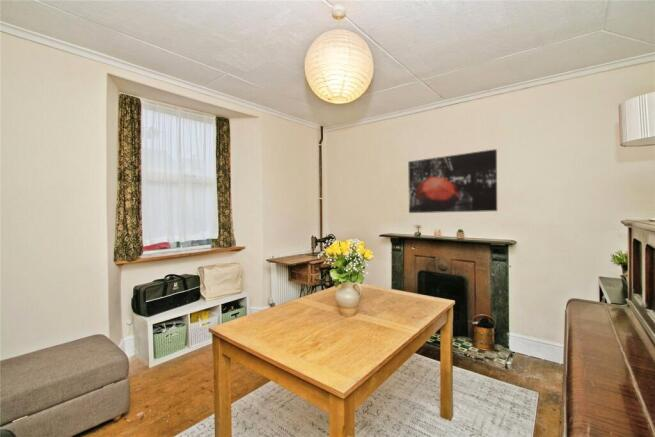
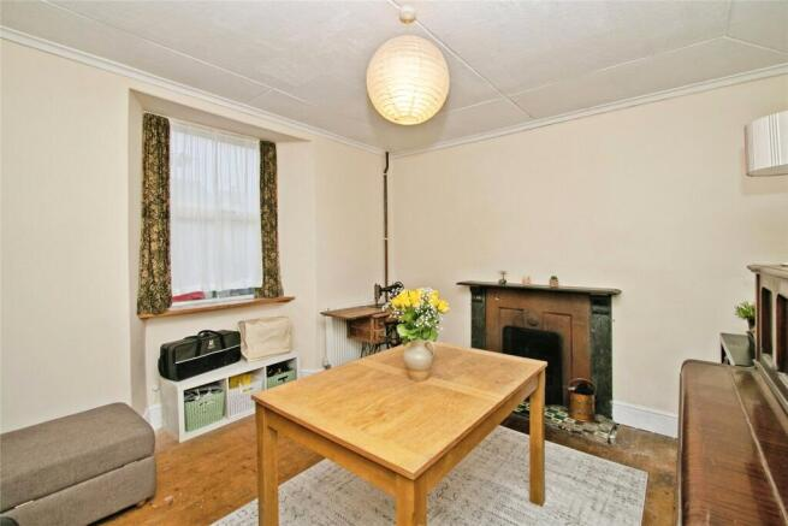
- wall art (448, 184)
